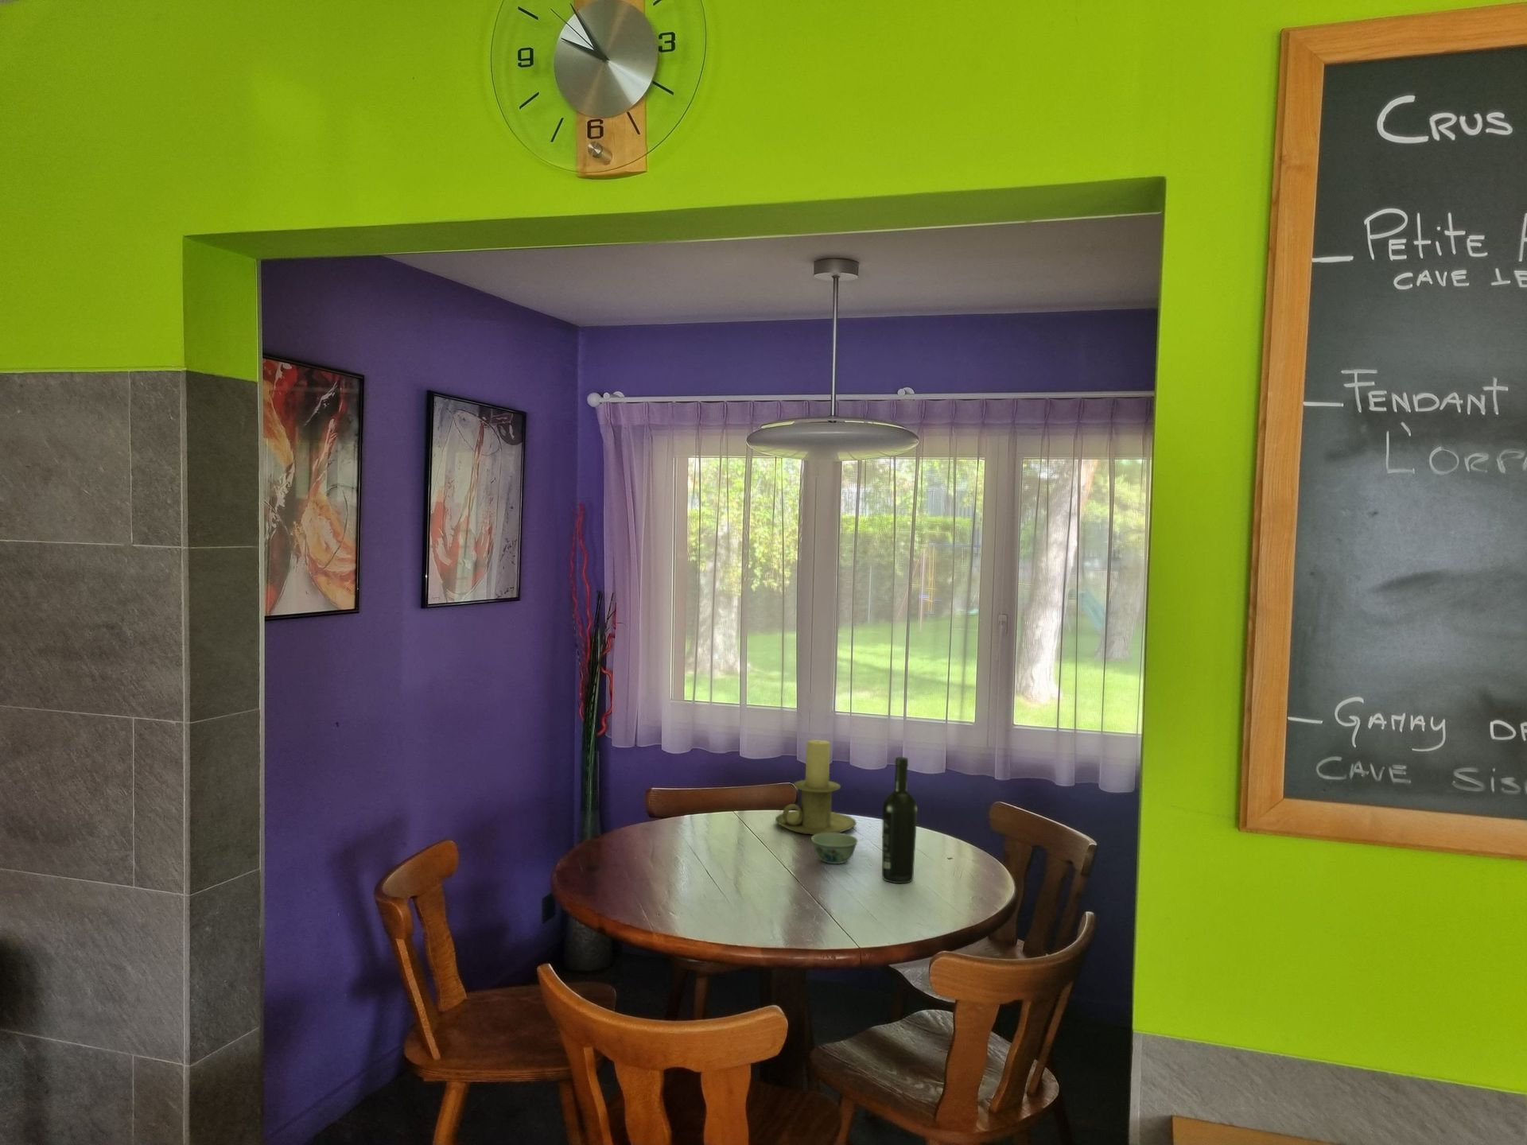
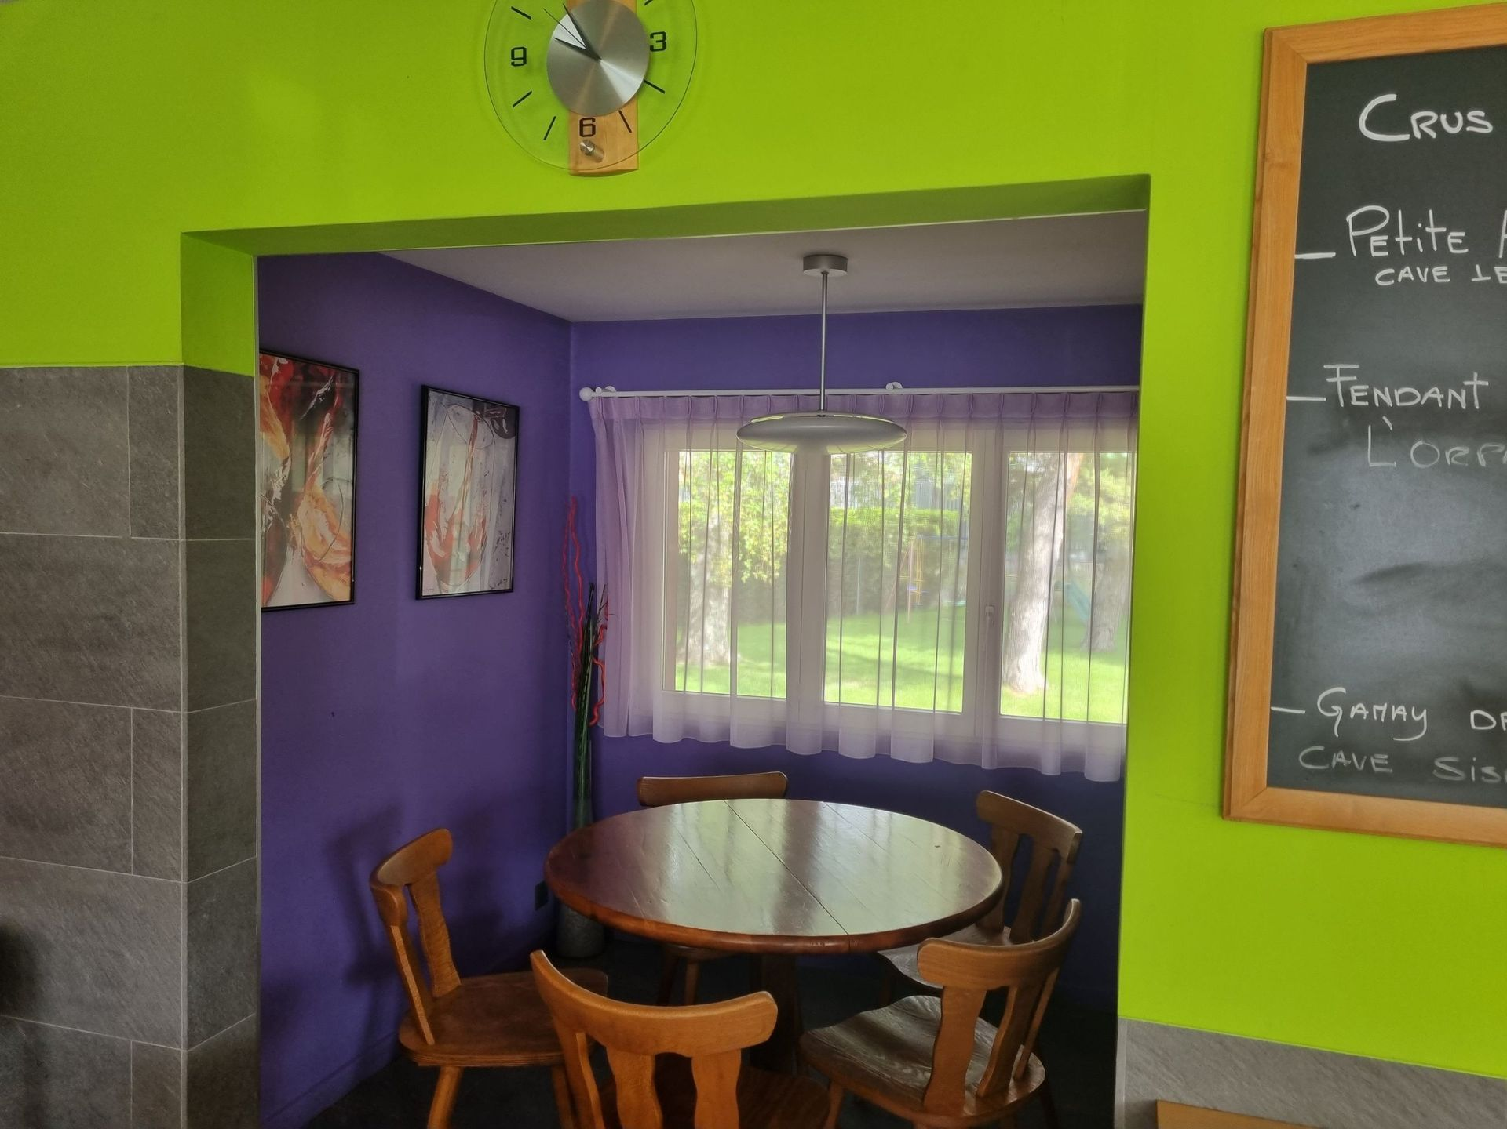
- candle holder (816, 783)
- bowl (833, 849)
- wine bottle (899, 818)
